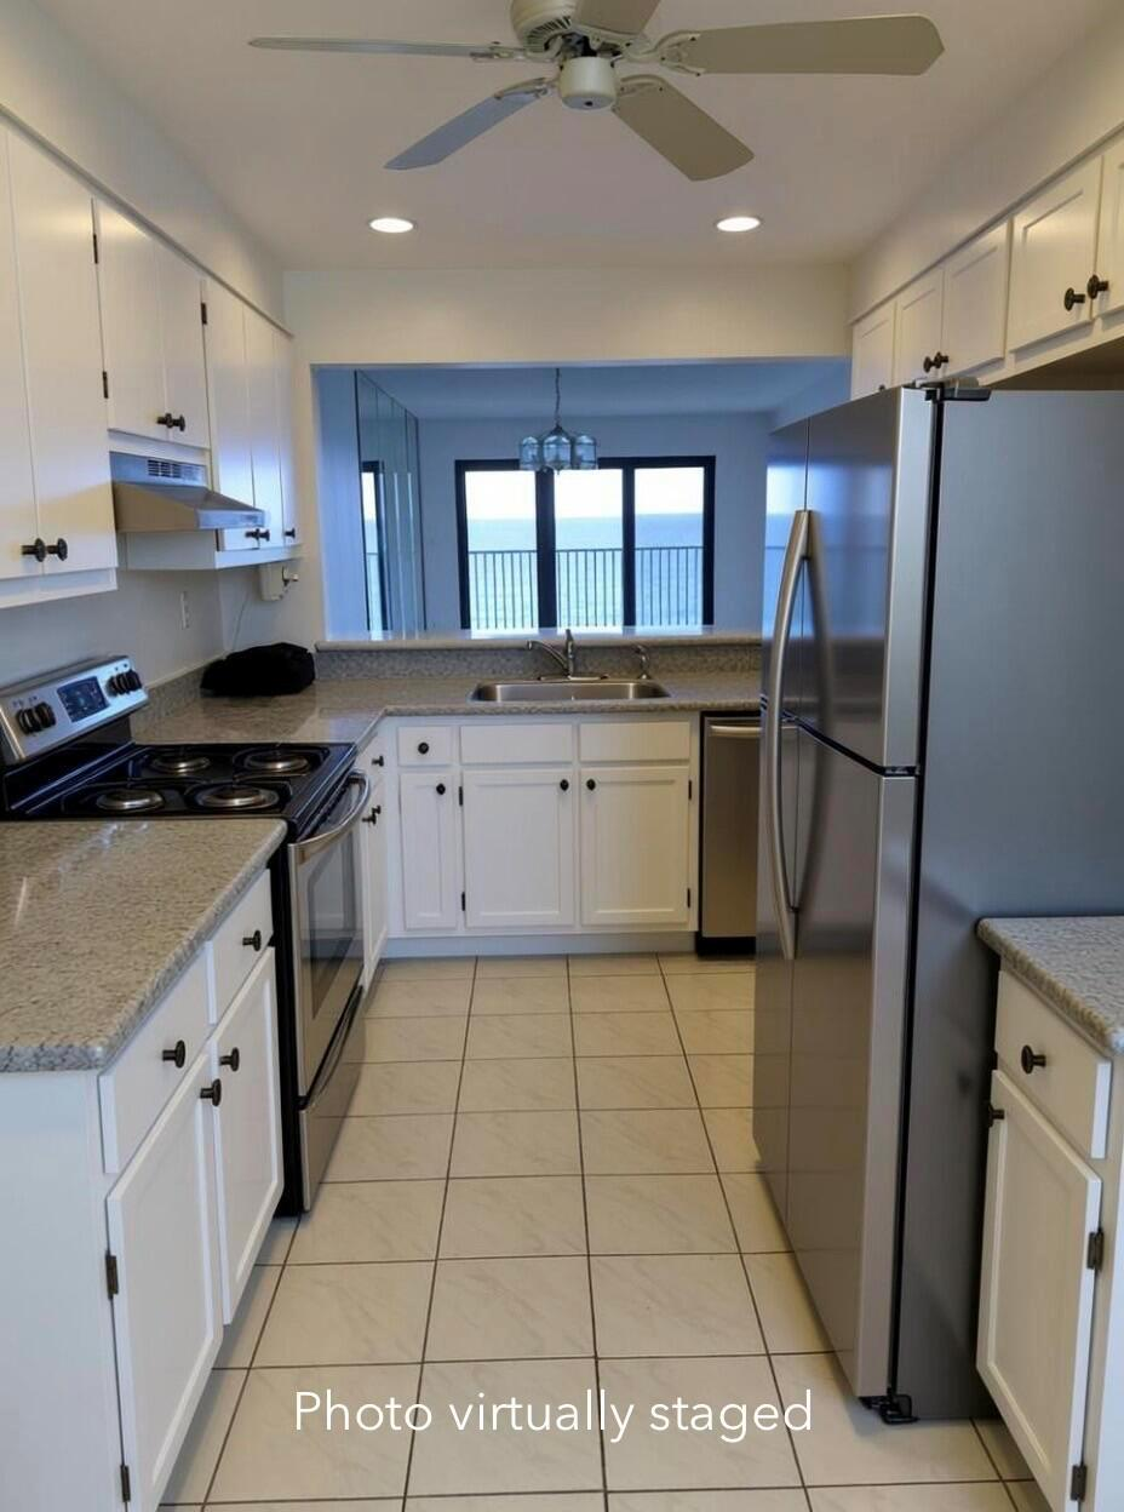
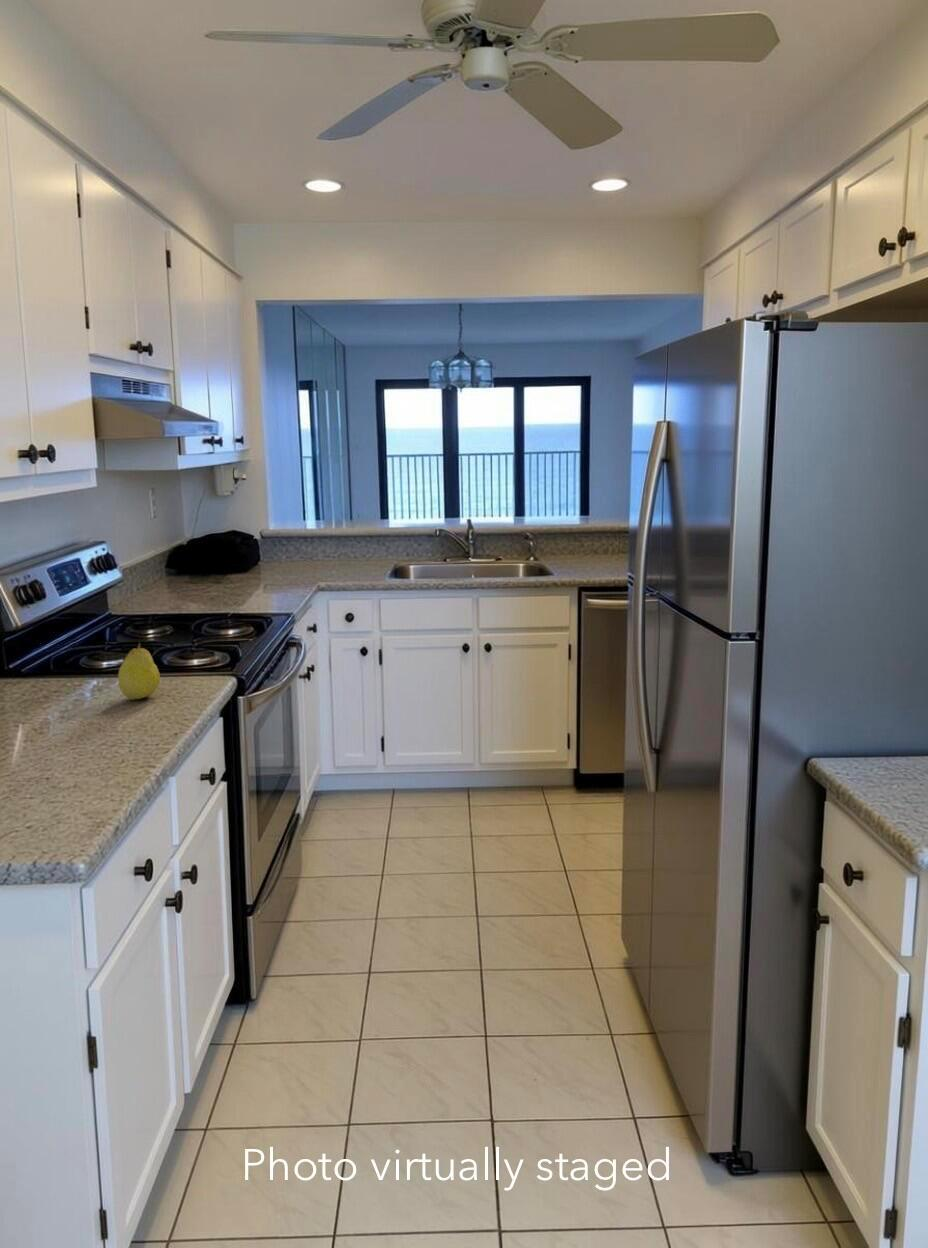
+ fruit (139, 671)
